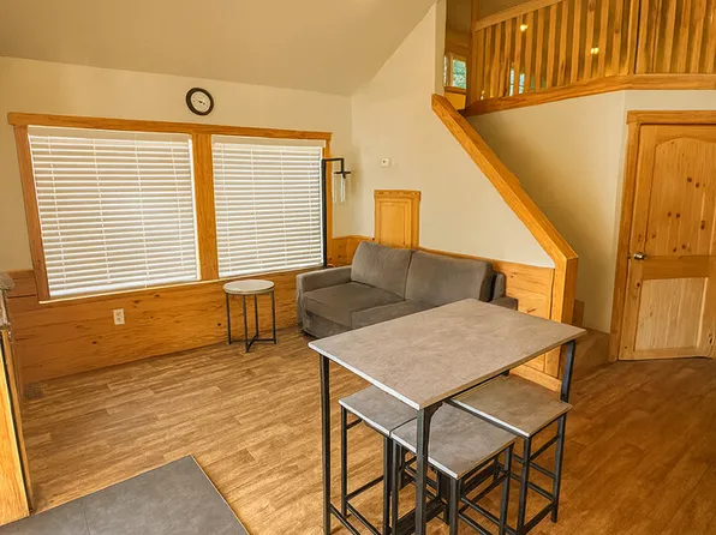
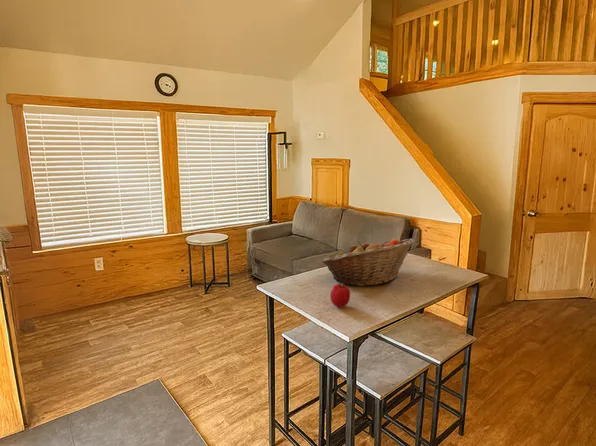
+ fruit basket (368, 257)
+ fruit (340, 294)
